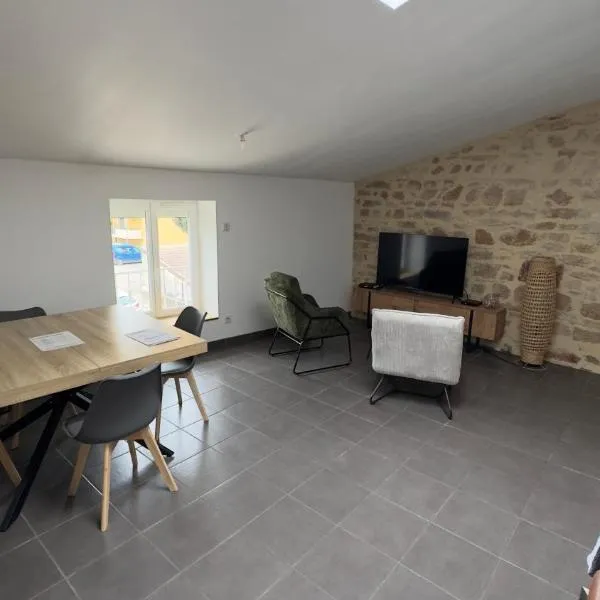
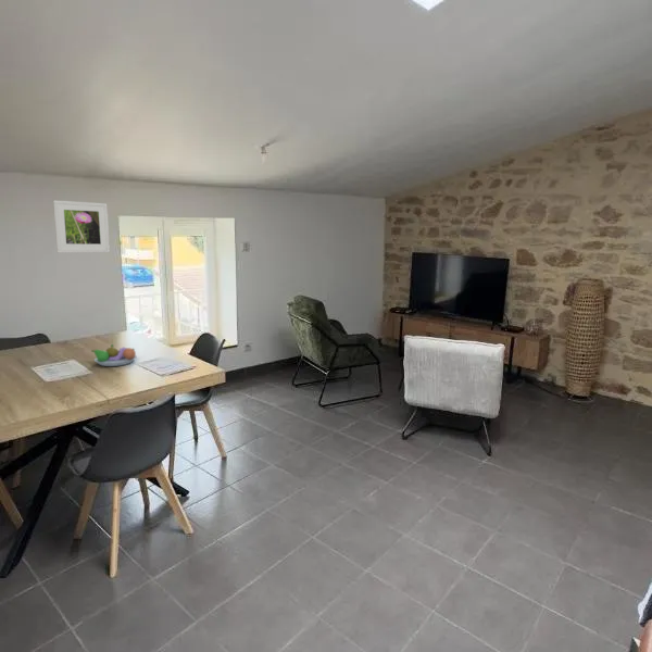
+ fruit bowl (114, 354)
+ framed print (82, 227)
